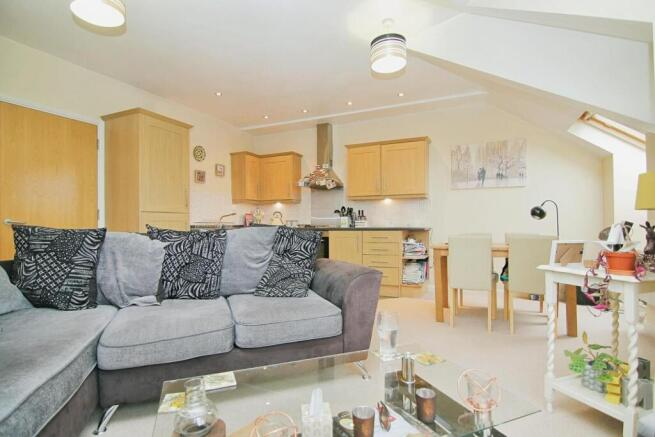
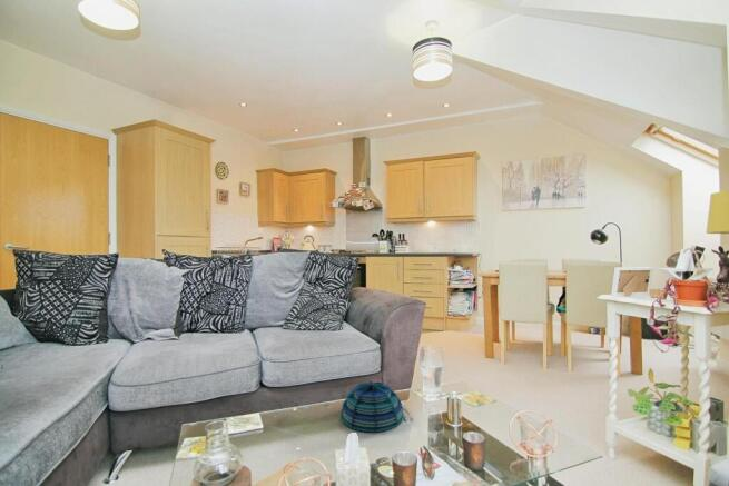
+ decorative bowl (372, 399)
